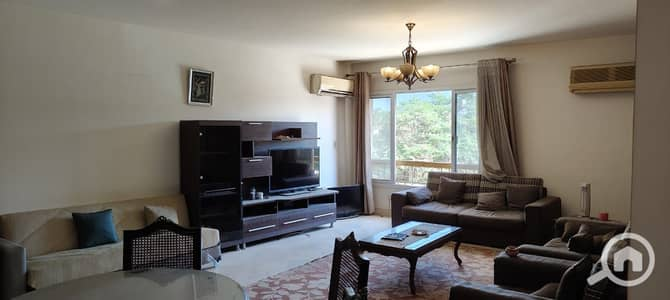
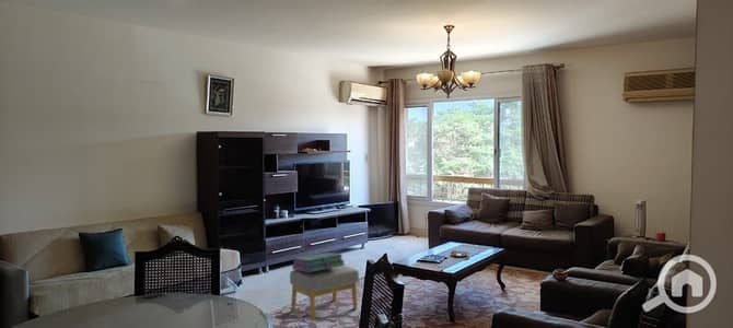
+ footstool (324, 289)
+ stack of books (318, 263)
